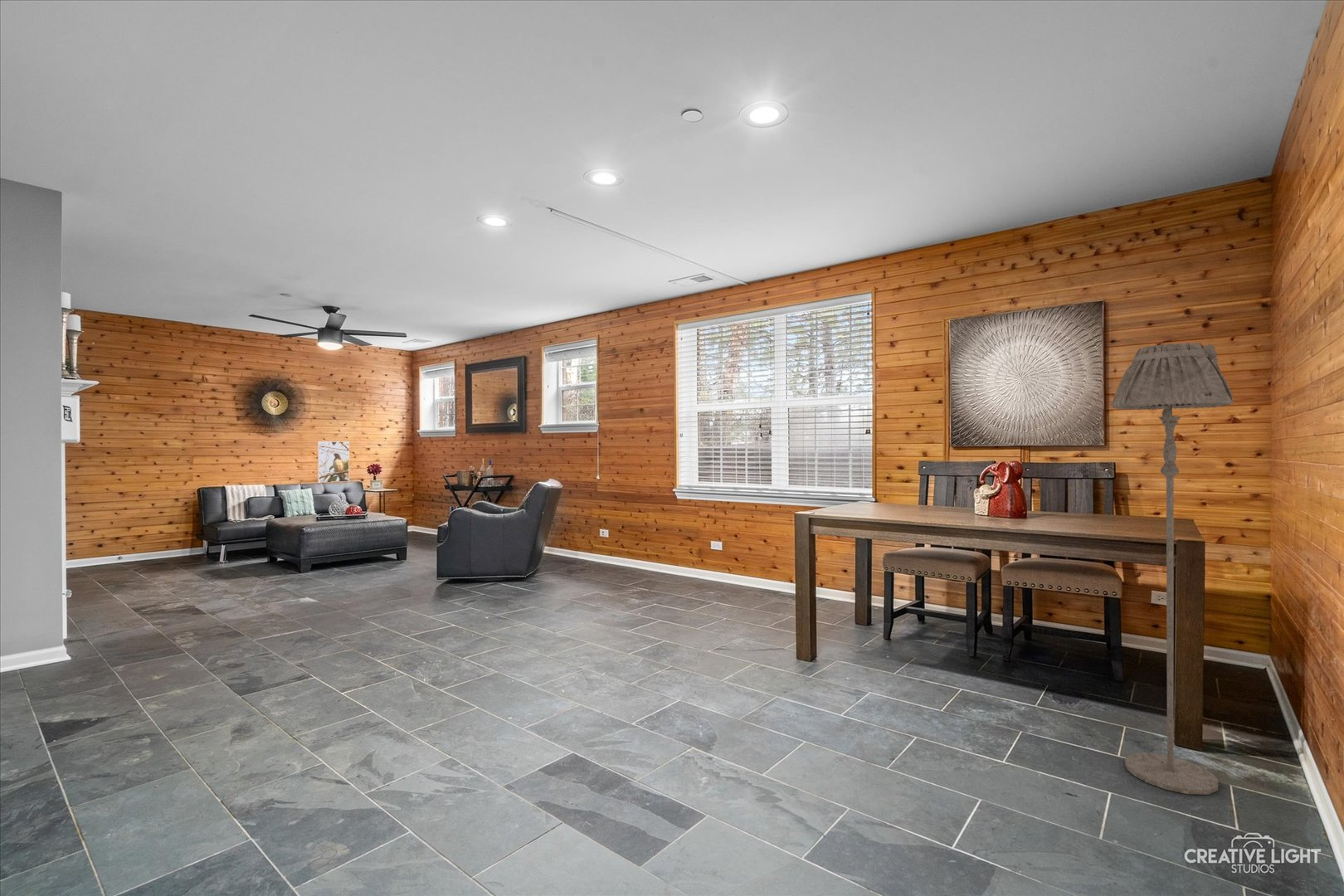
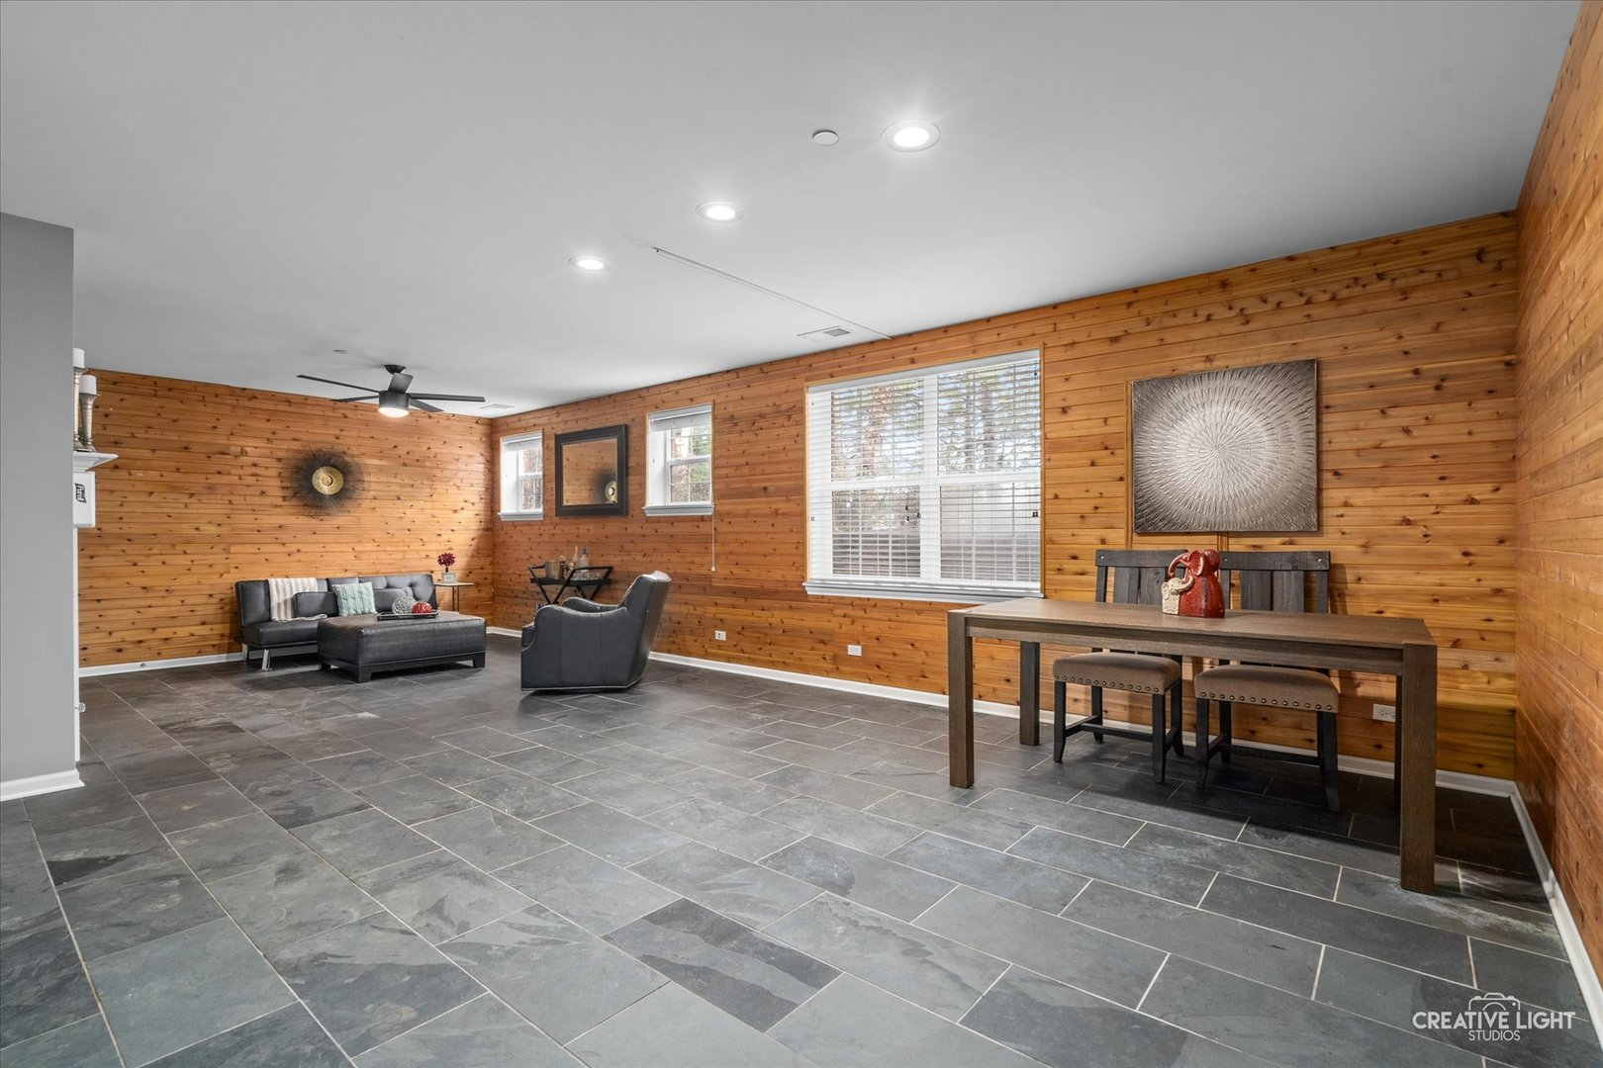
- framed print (334, 467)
- floor lamp (1170, 561)
